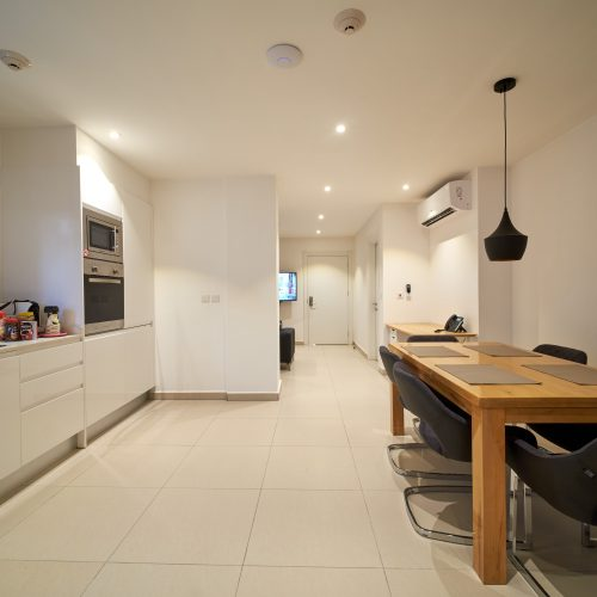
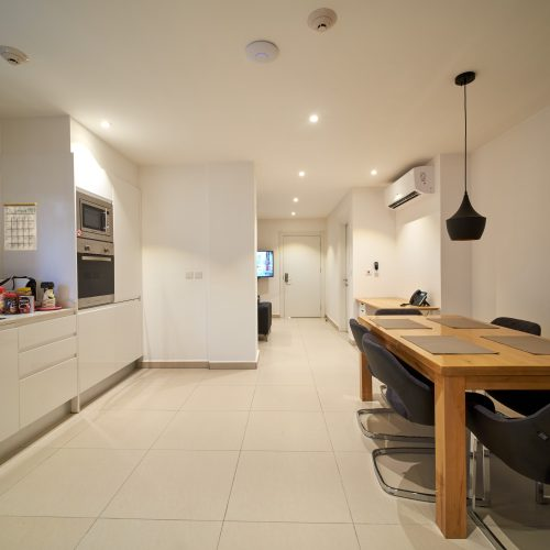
+ calendar (20, 220)
